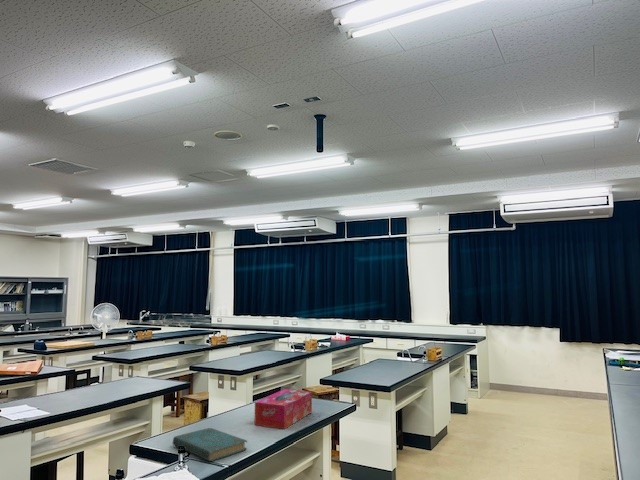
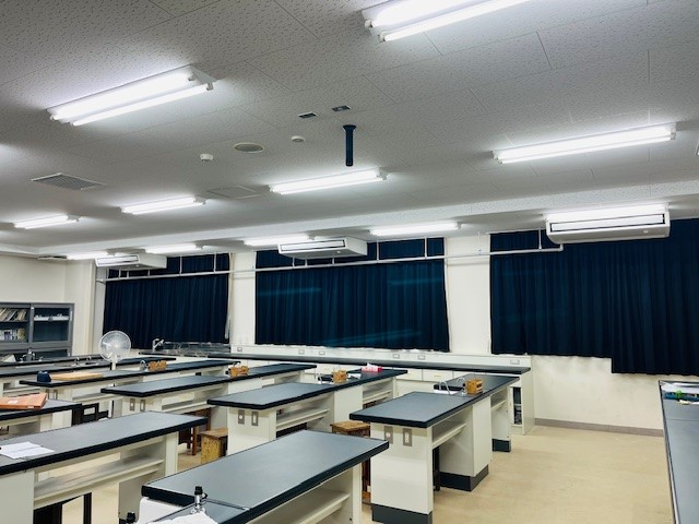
- tissue box (284, 407)
- book (209, 443)
